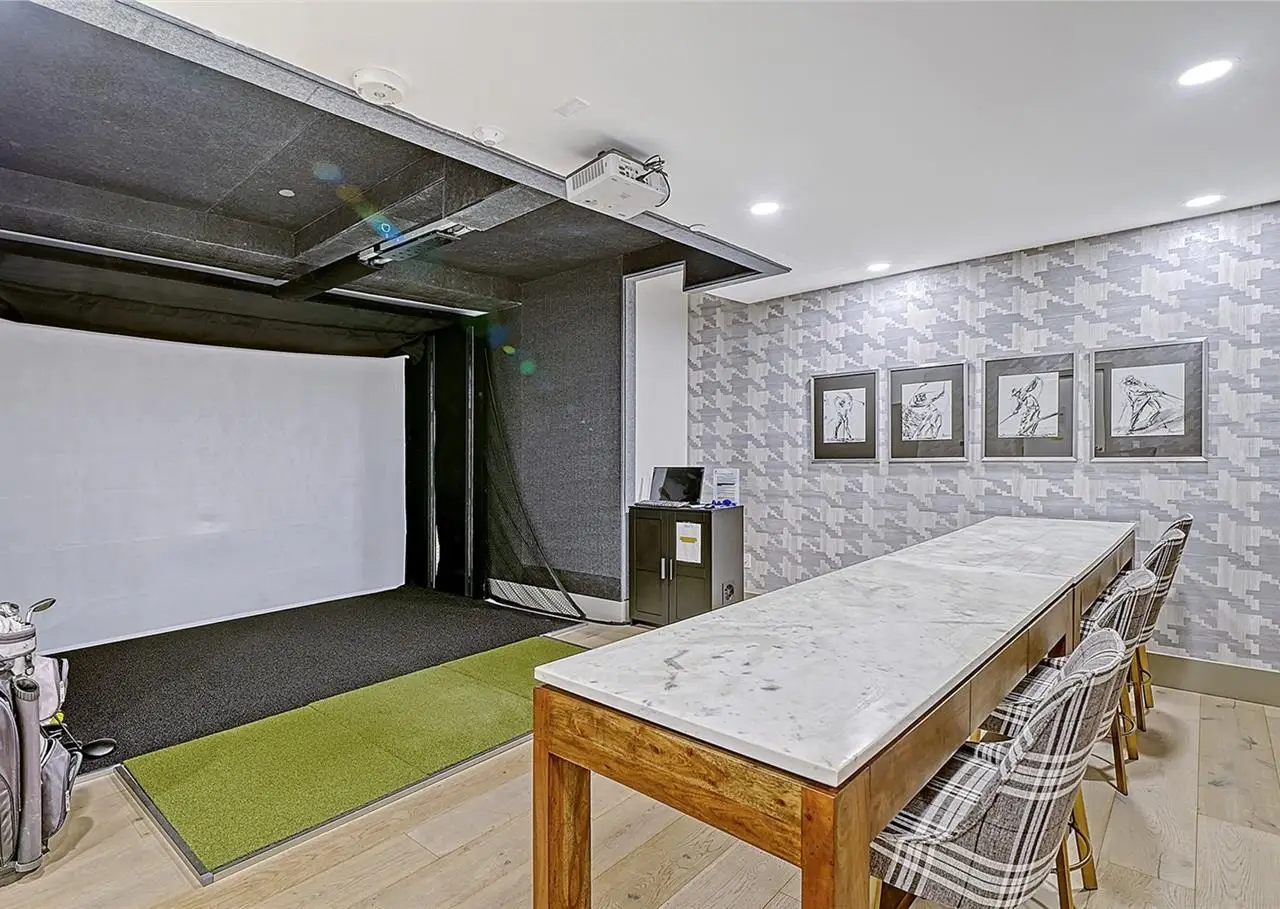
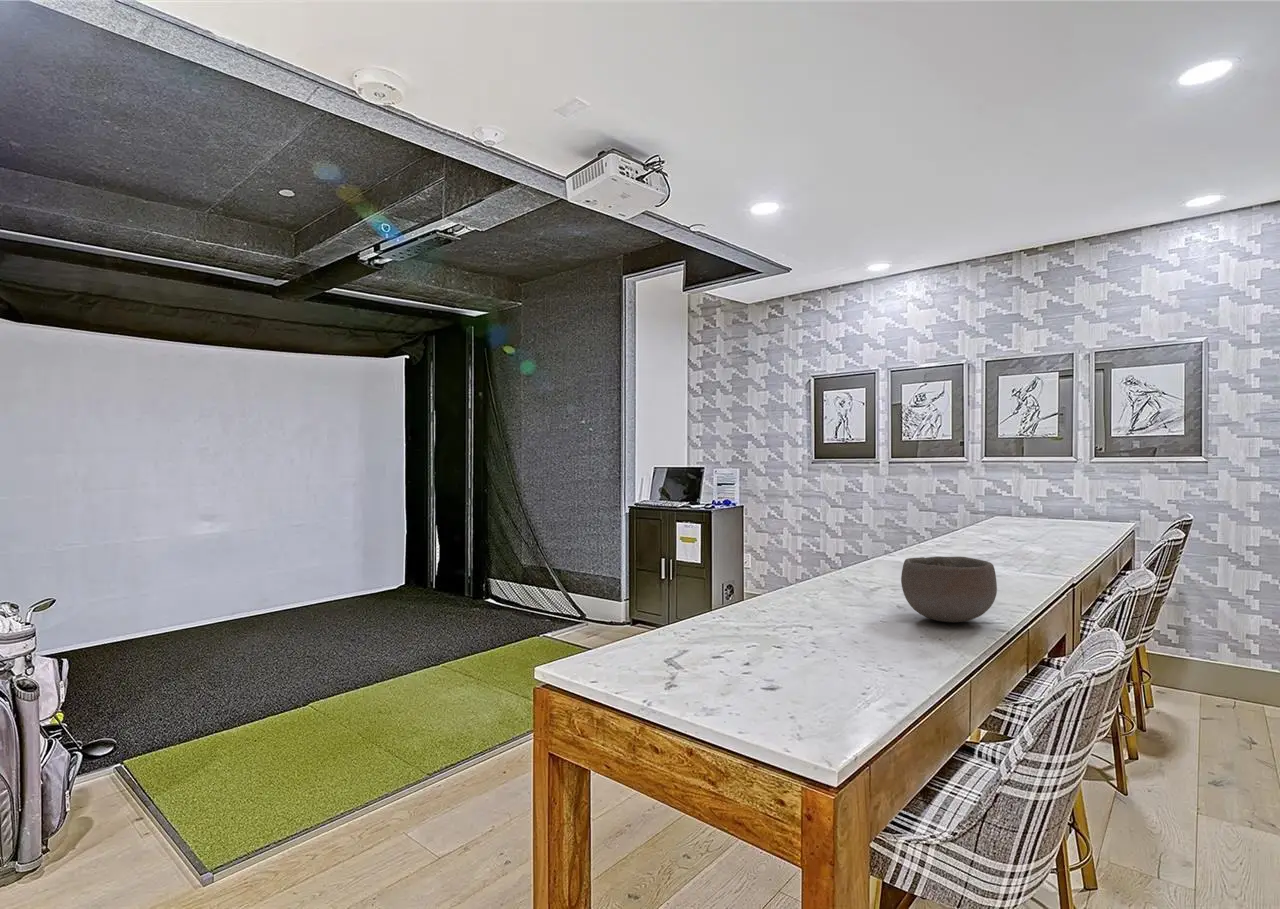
+ bowl (947, 590)
